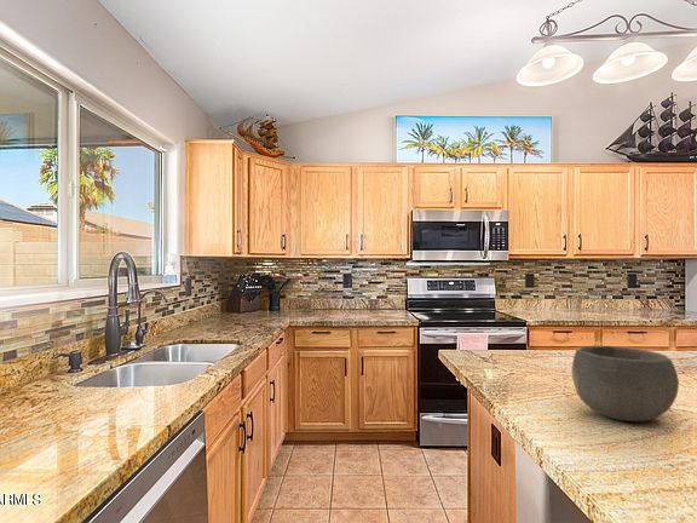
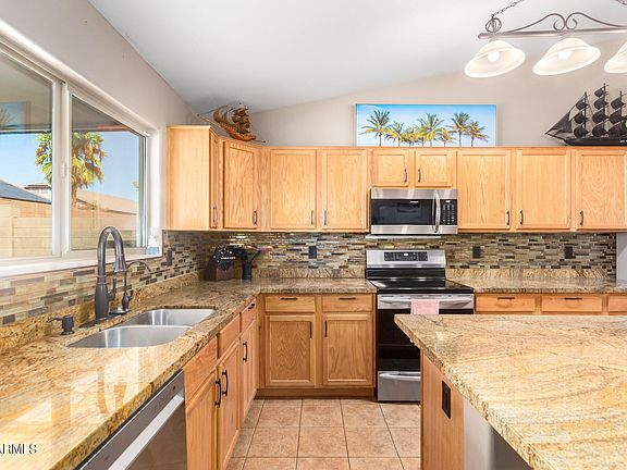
- bowl (622, 383)
